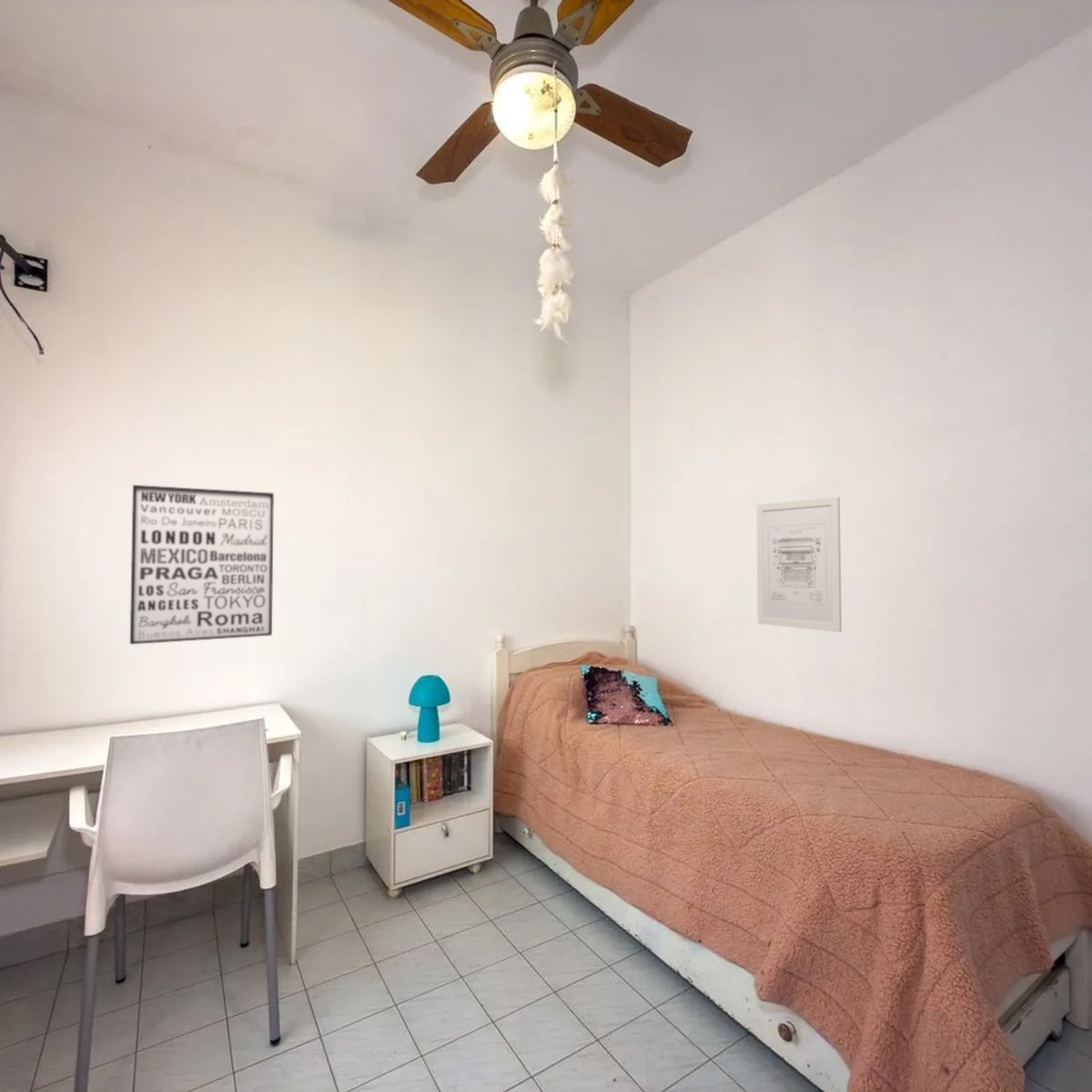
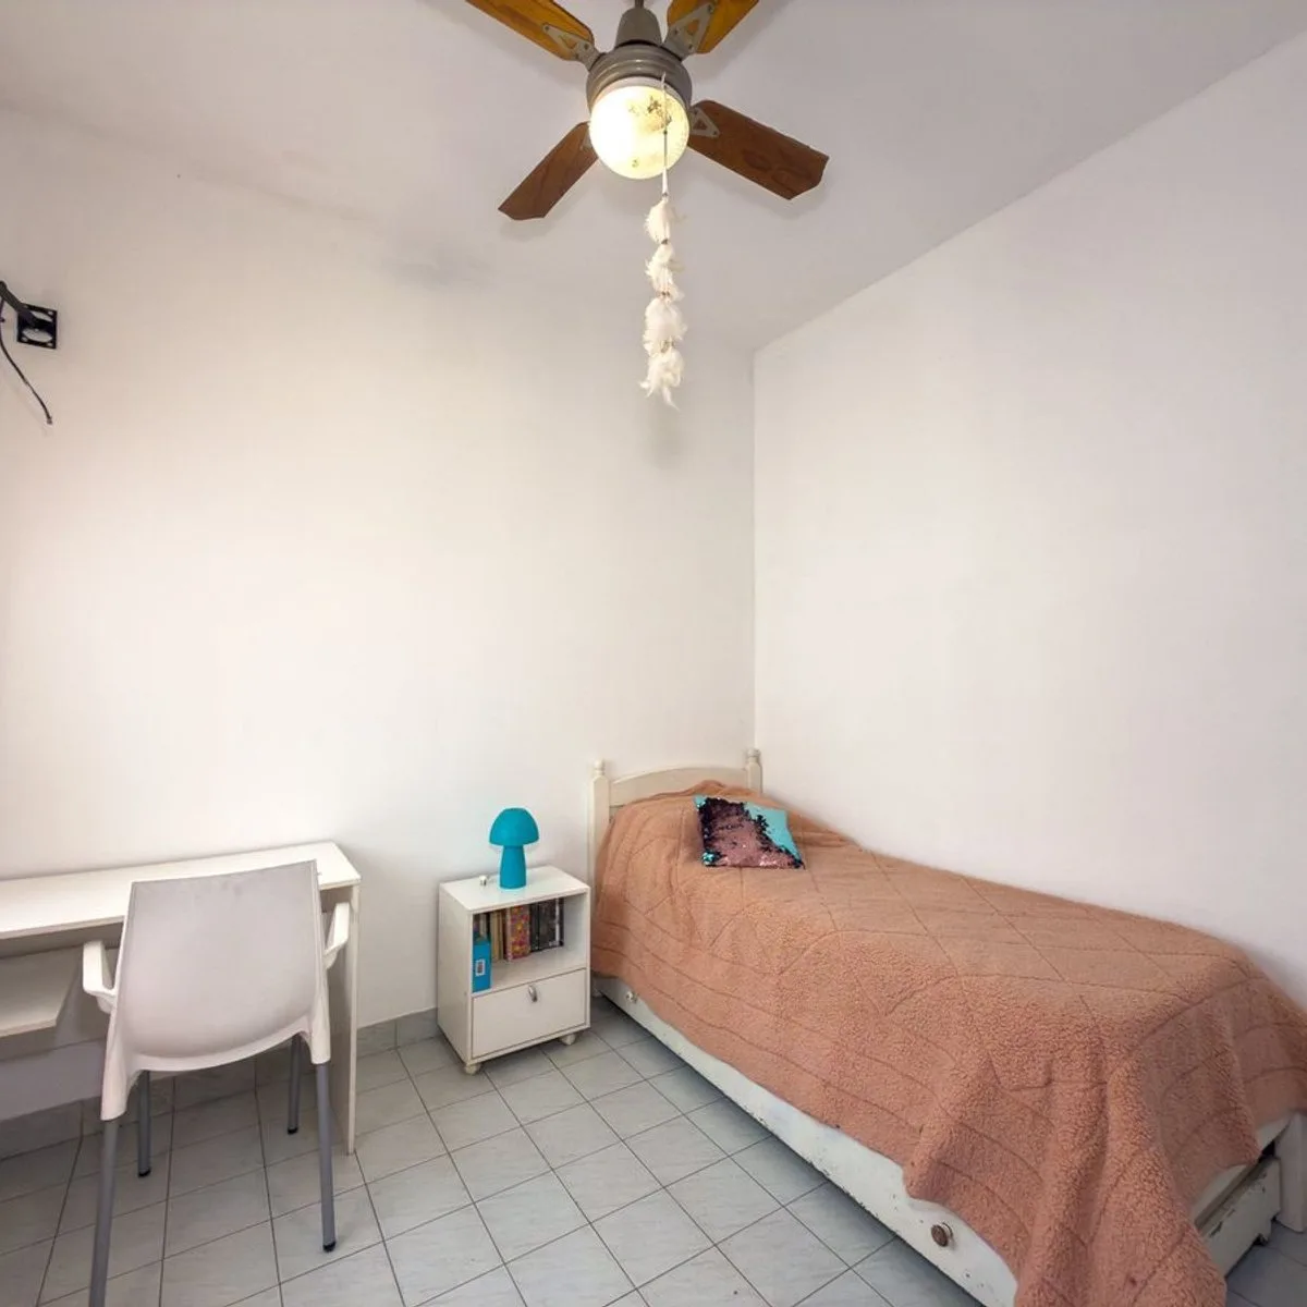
- wall art (206, 563)
- wall art (796, 564)
